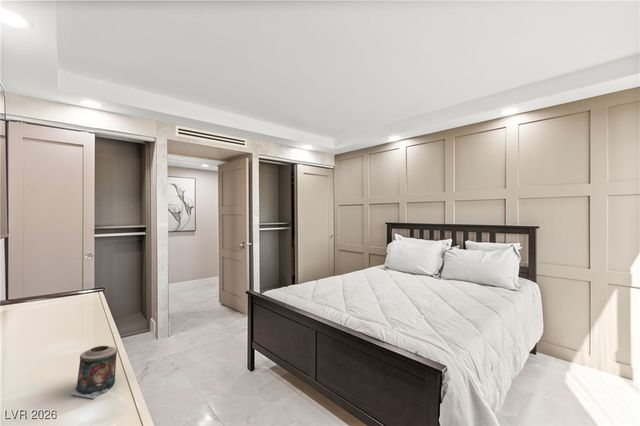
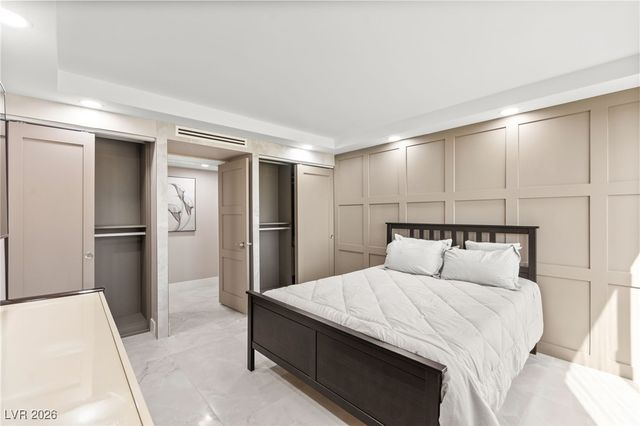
- candle (95, 369)
